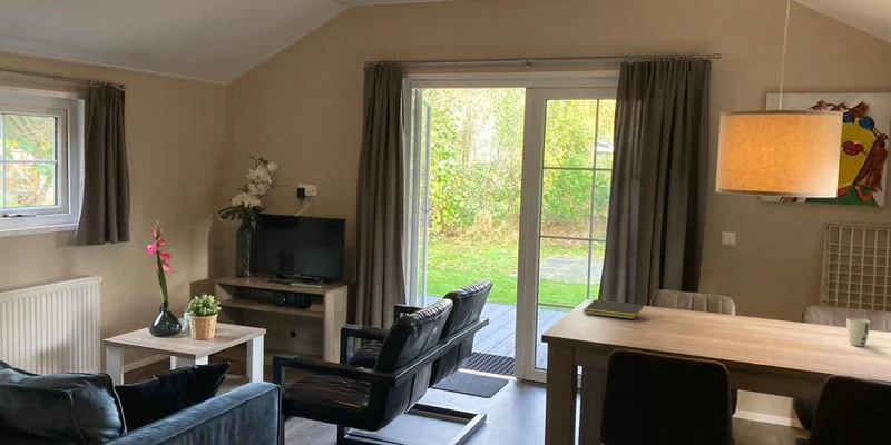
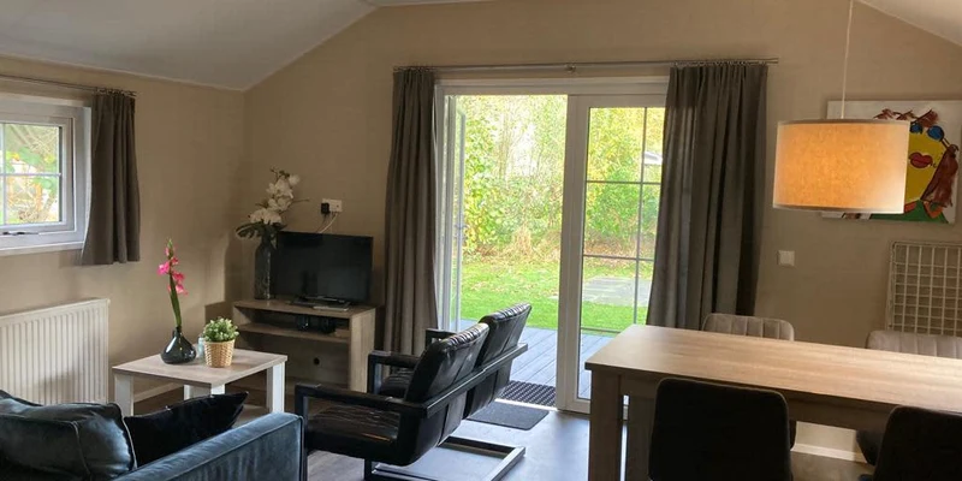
- notepad (613, 308)
- cup (858, 332)
